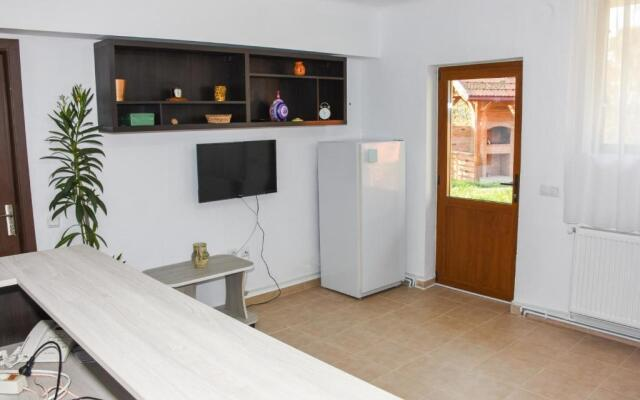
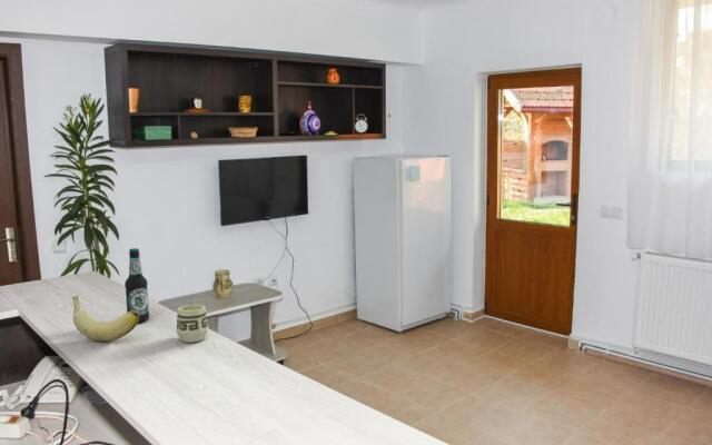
+ bottle (136, 285)
+ cup (191, 323)
+ banana (105, 322)
